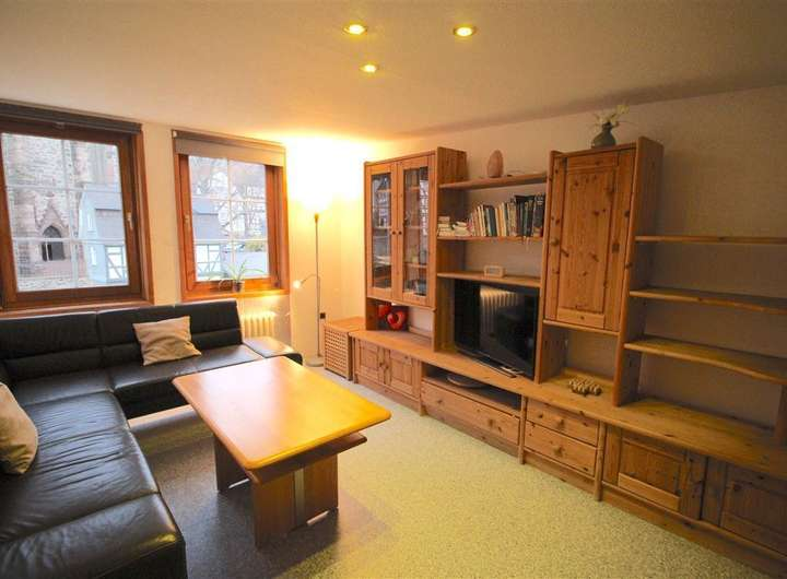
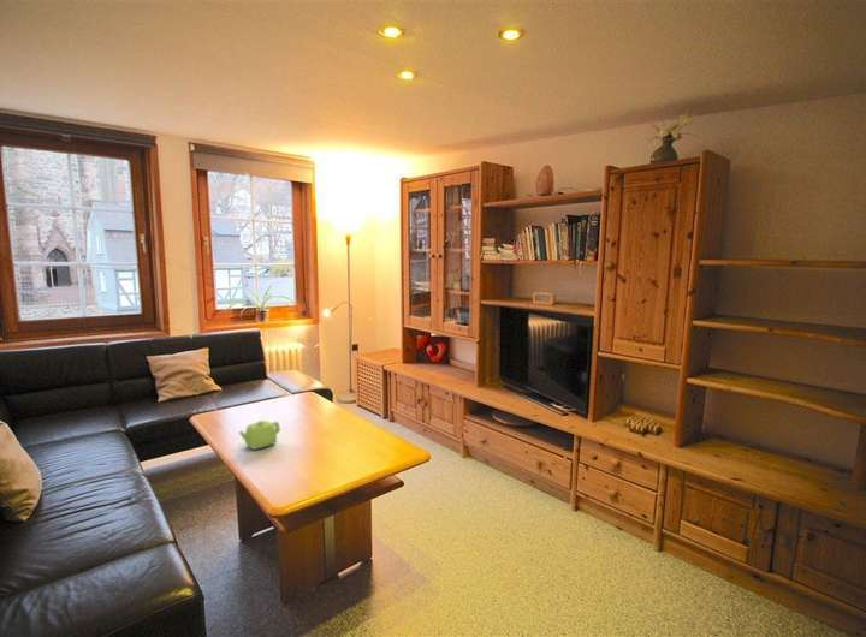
+ teapot (260, 433)
